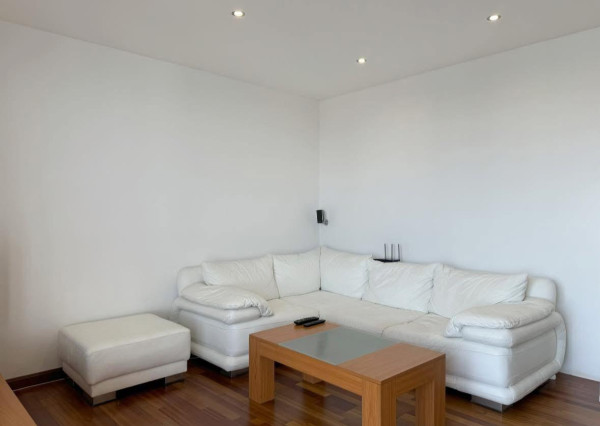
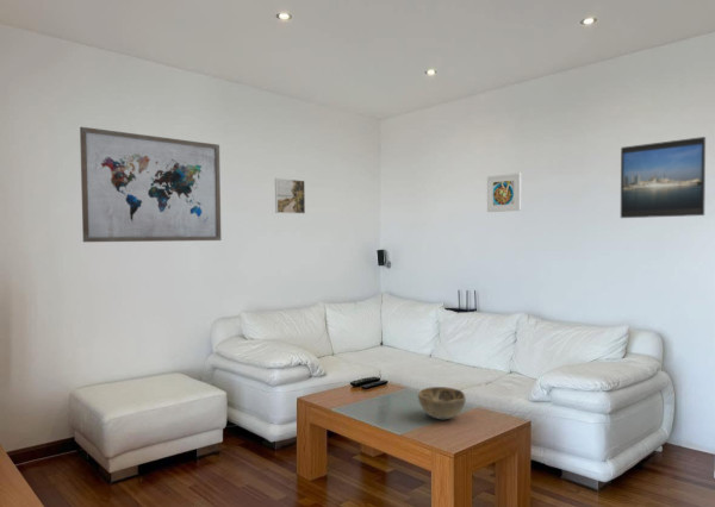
+ wall art (156, 188)
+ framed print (290, 196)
+ decorative bowl (441, 405)
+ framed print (503, 193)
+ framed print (660, 180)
